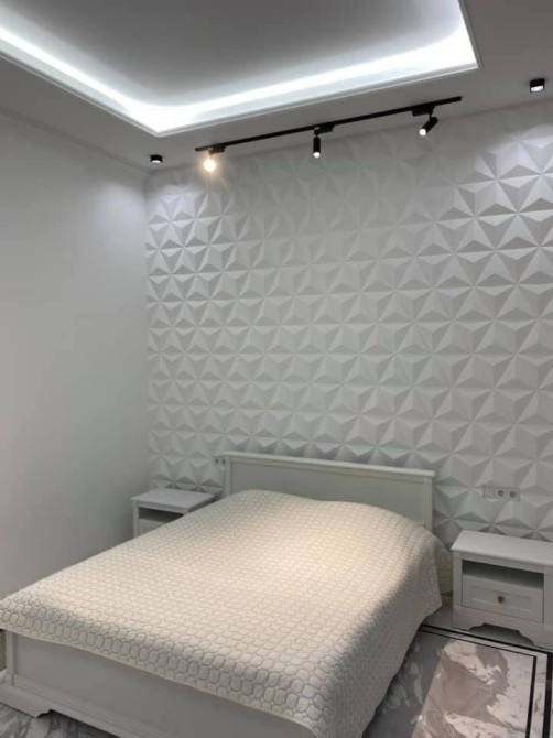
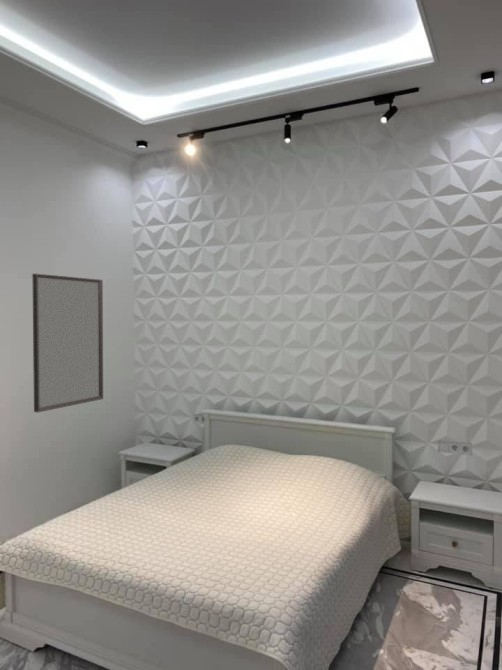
+ home mirror (70, 341)
